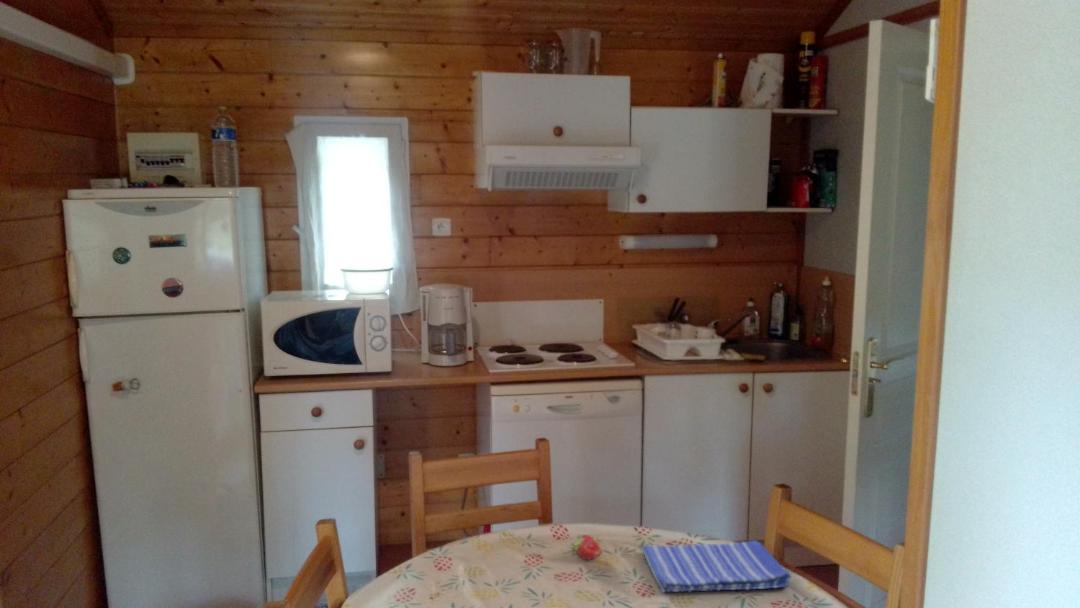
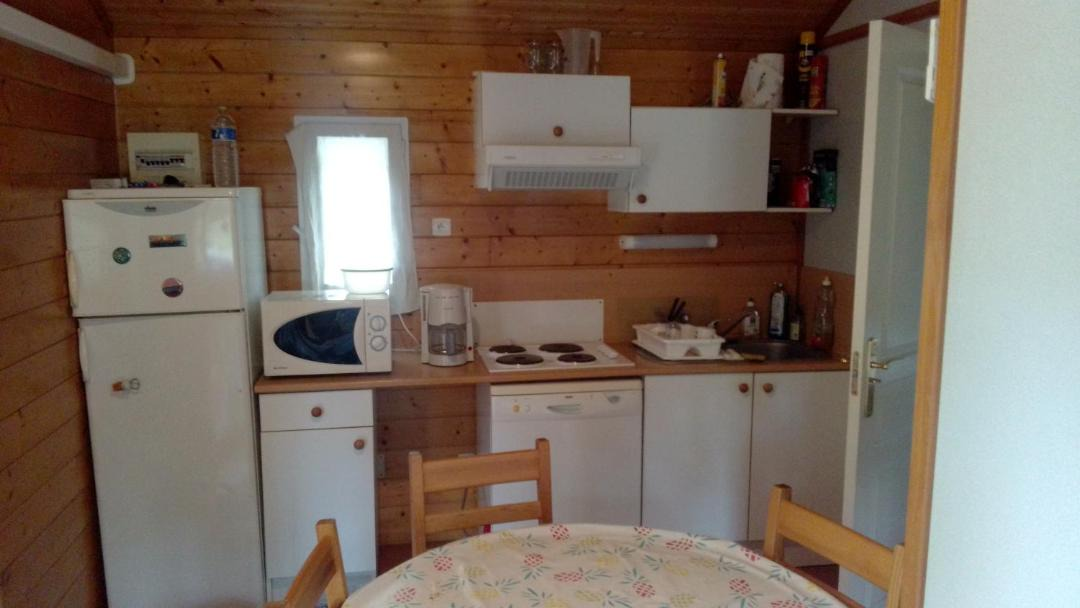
- fruit (587, 545)
- dish towel (713, 562)
